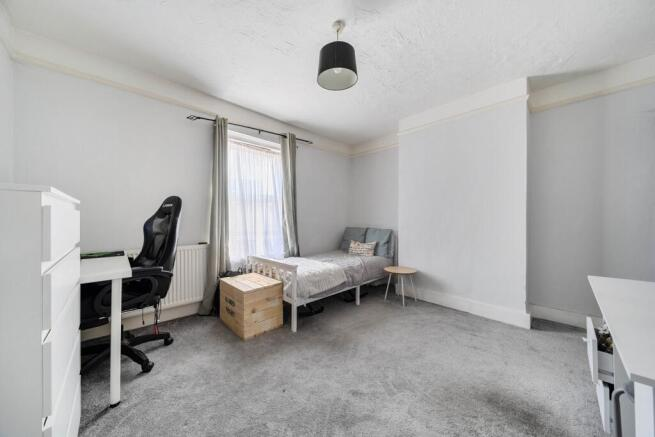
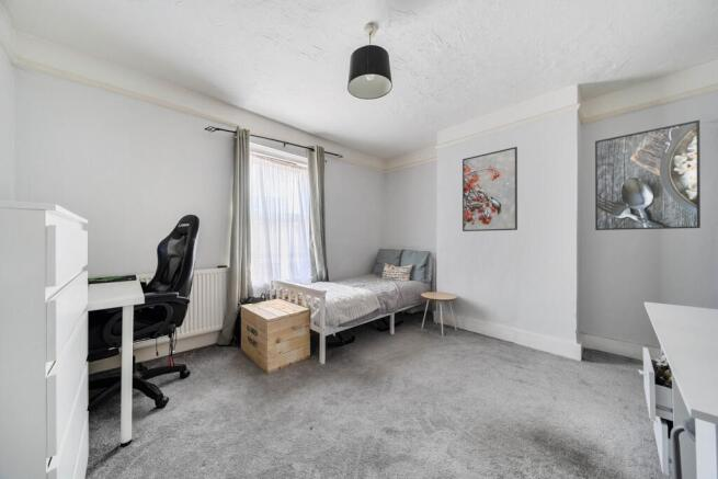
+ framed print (488, 192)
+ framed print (642, 180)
